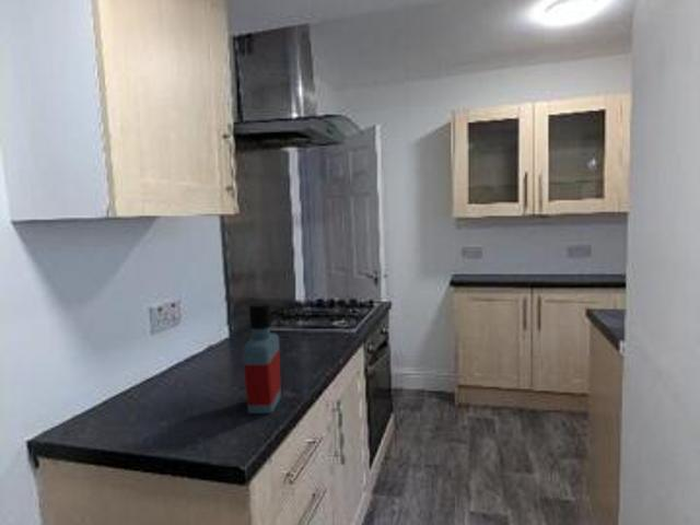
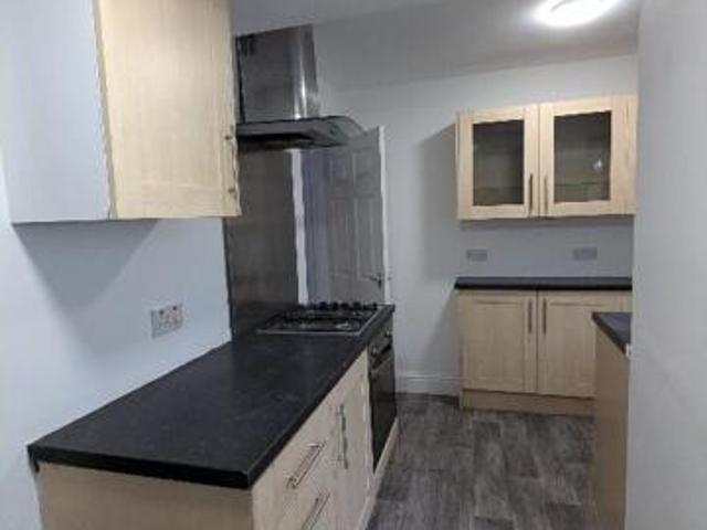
- bottle (261, 354)
